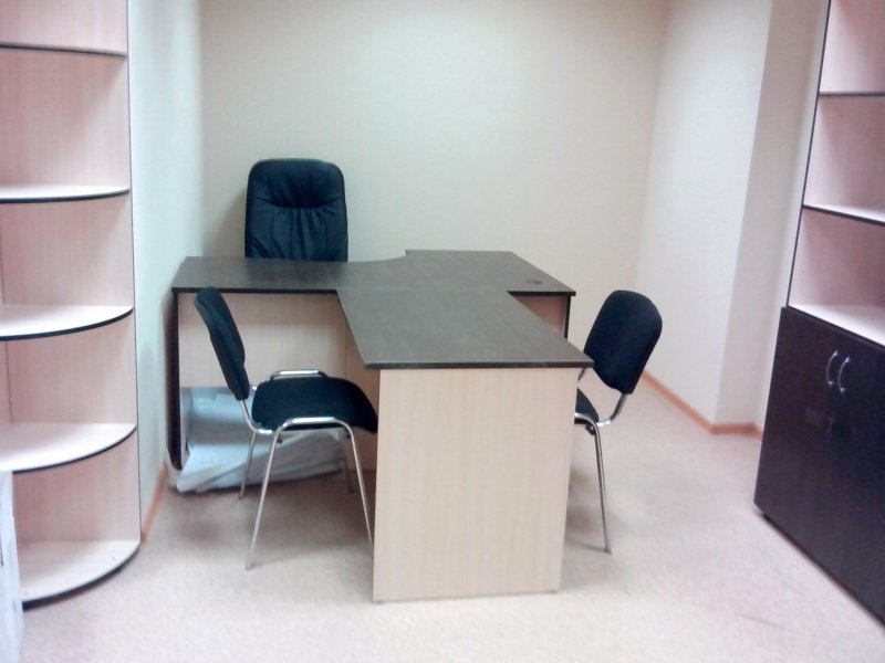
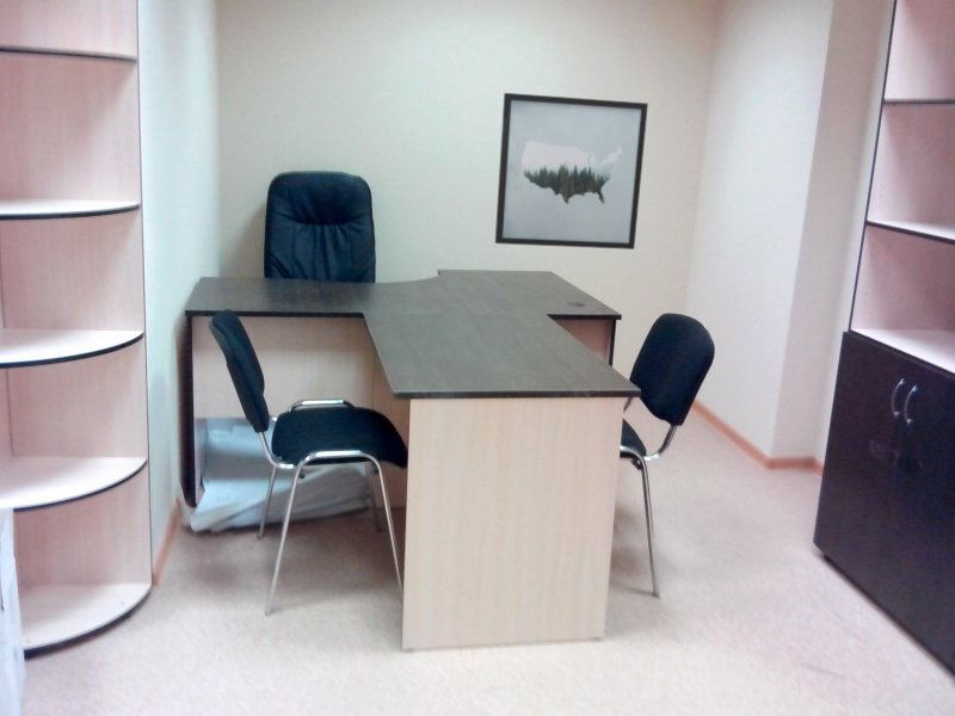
+ wall art (571, 173)
